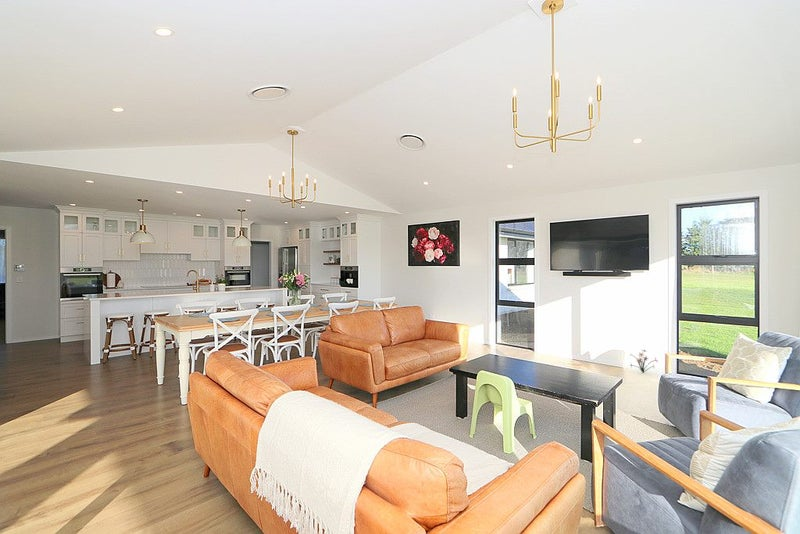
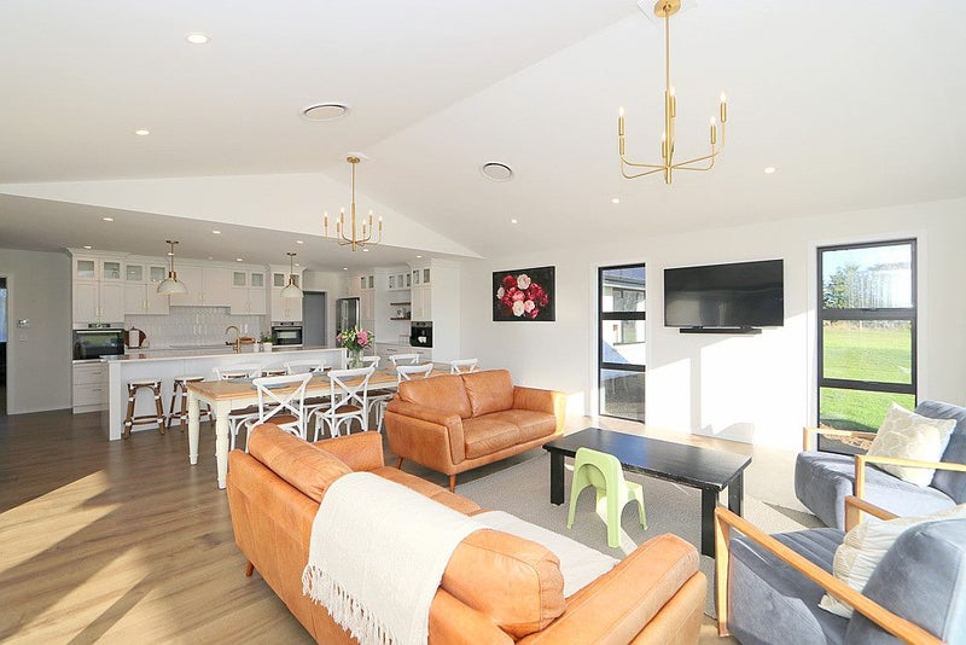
- decorative plant (642, 361)
